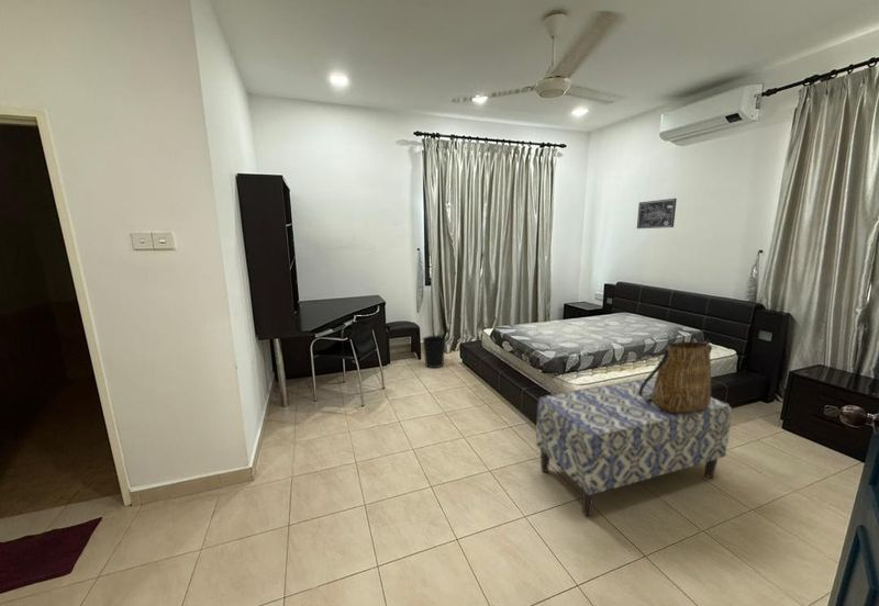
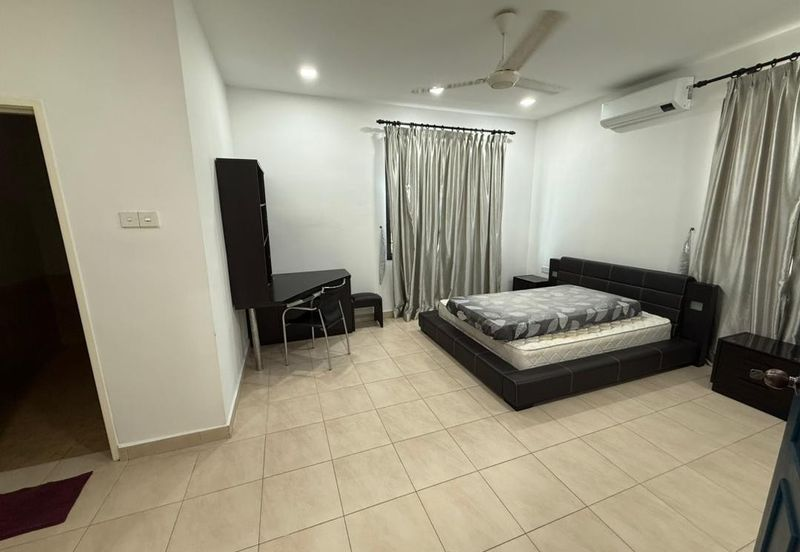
- wall art (655, 214)
- tote bag (680, 373)
- bench (628, 437)
- wastebasket (434, 351)
